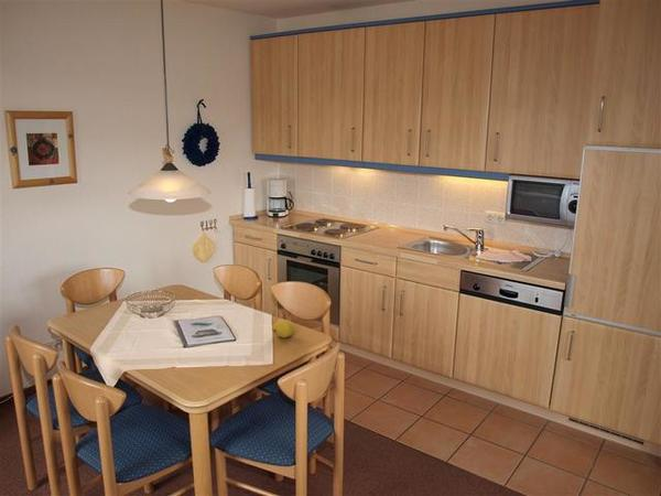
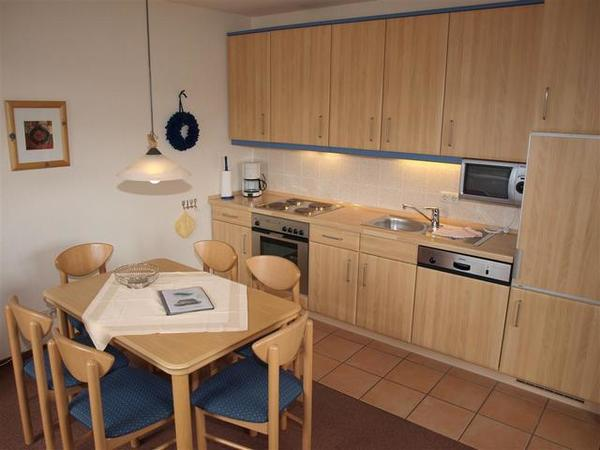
- fruit (282, 328)
